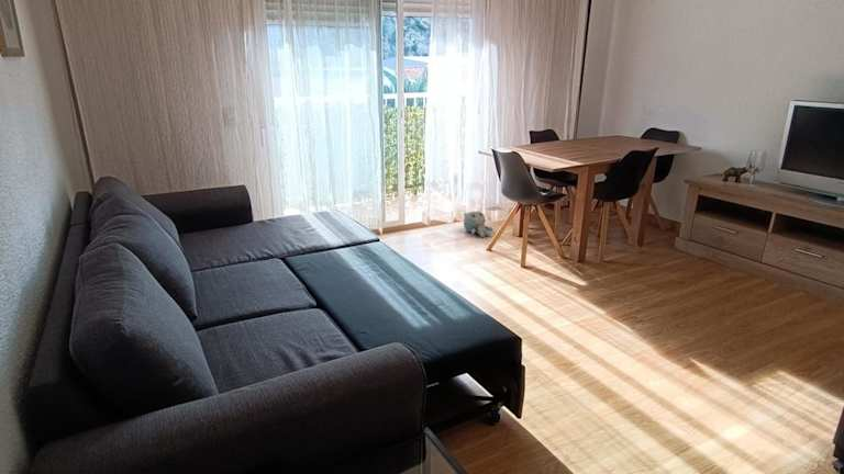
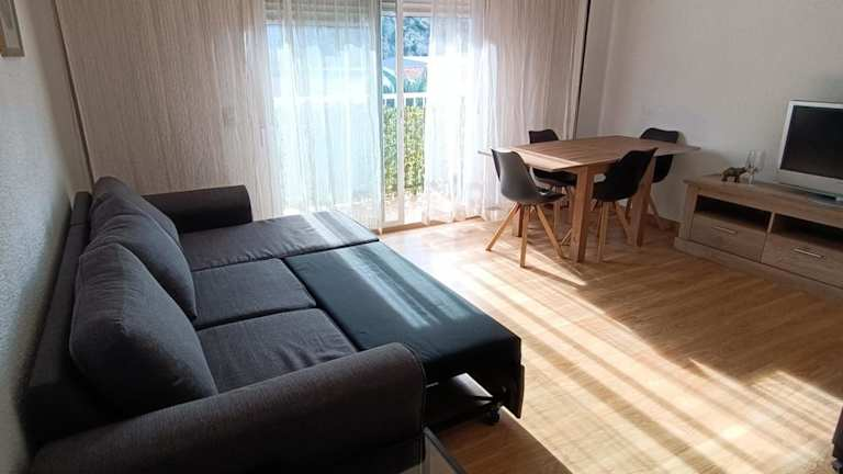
- plush toy (477, 223)
